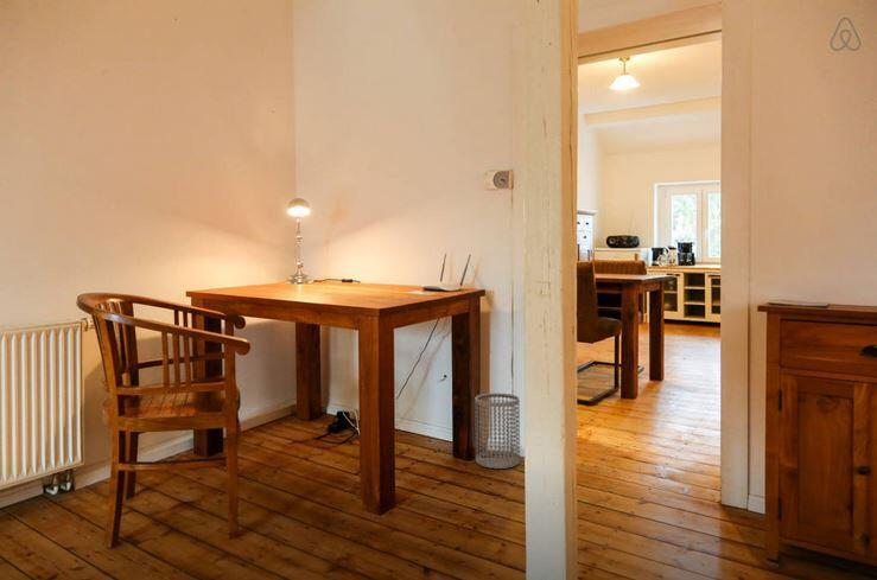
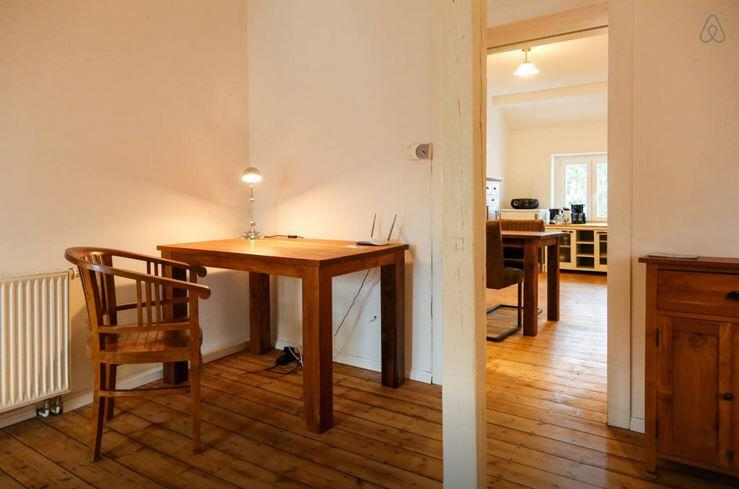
- wastebasket (497, 429)
